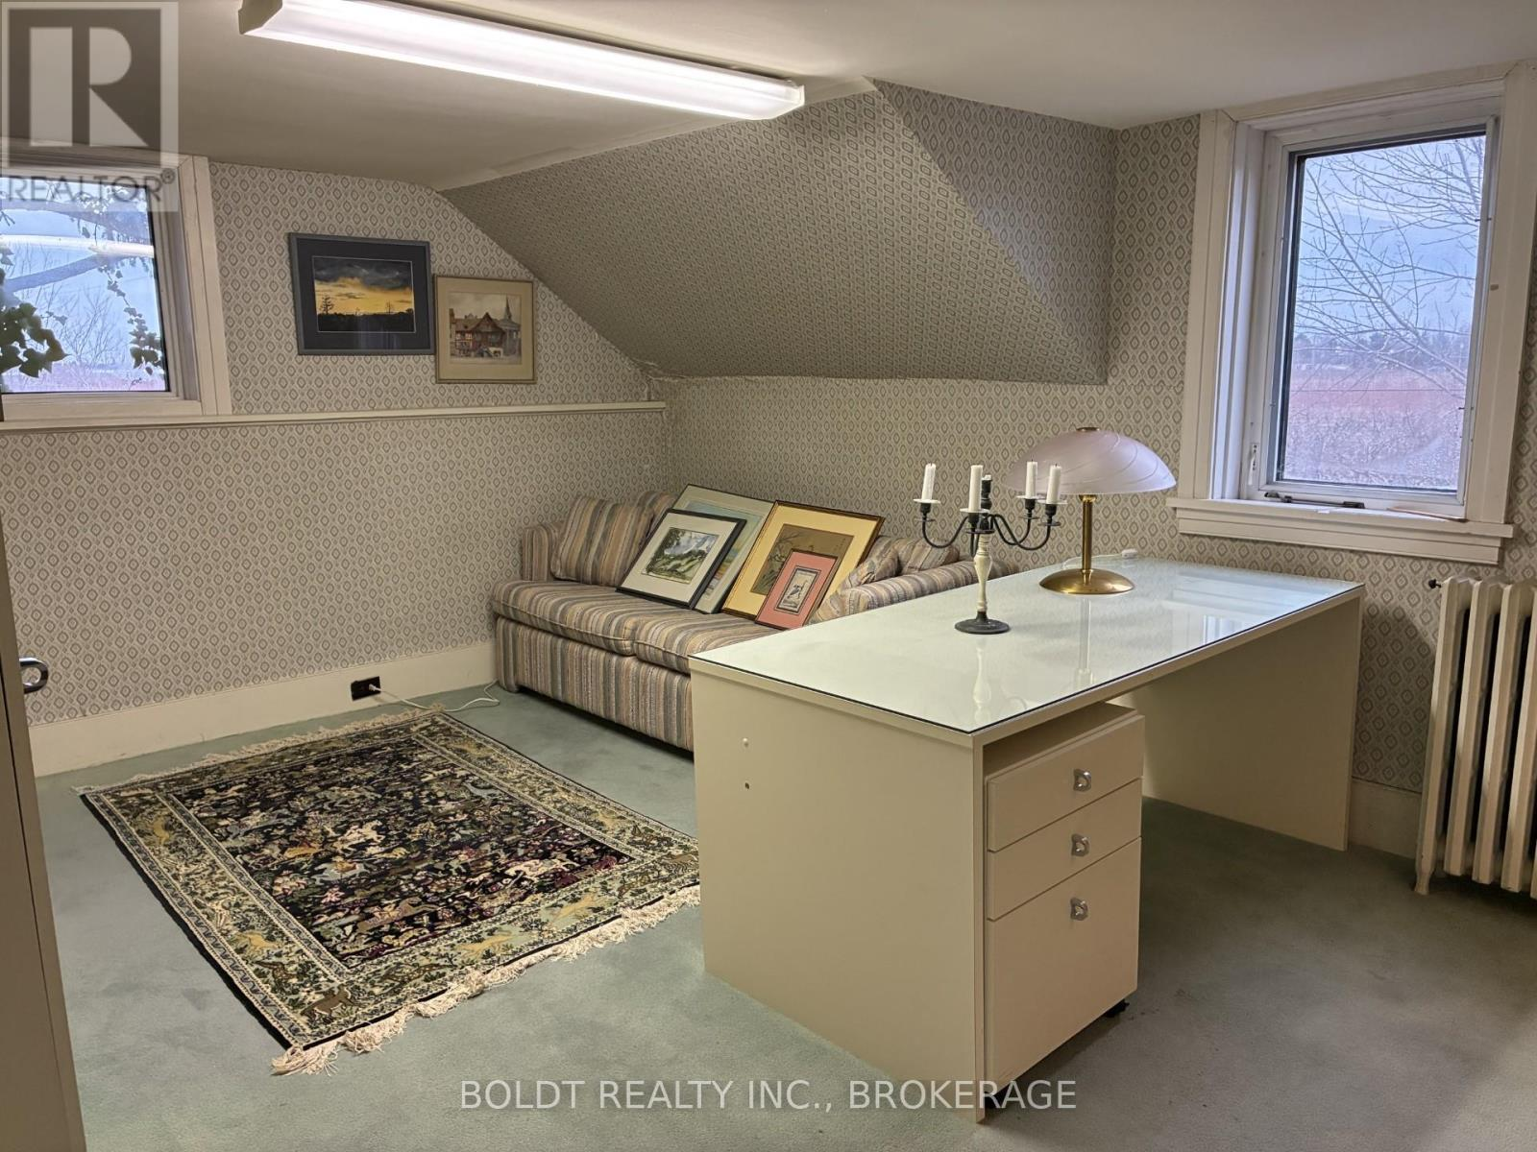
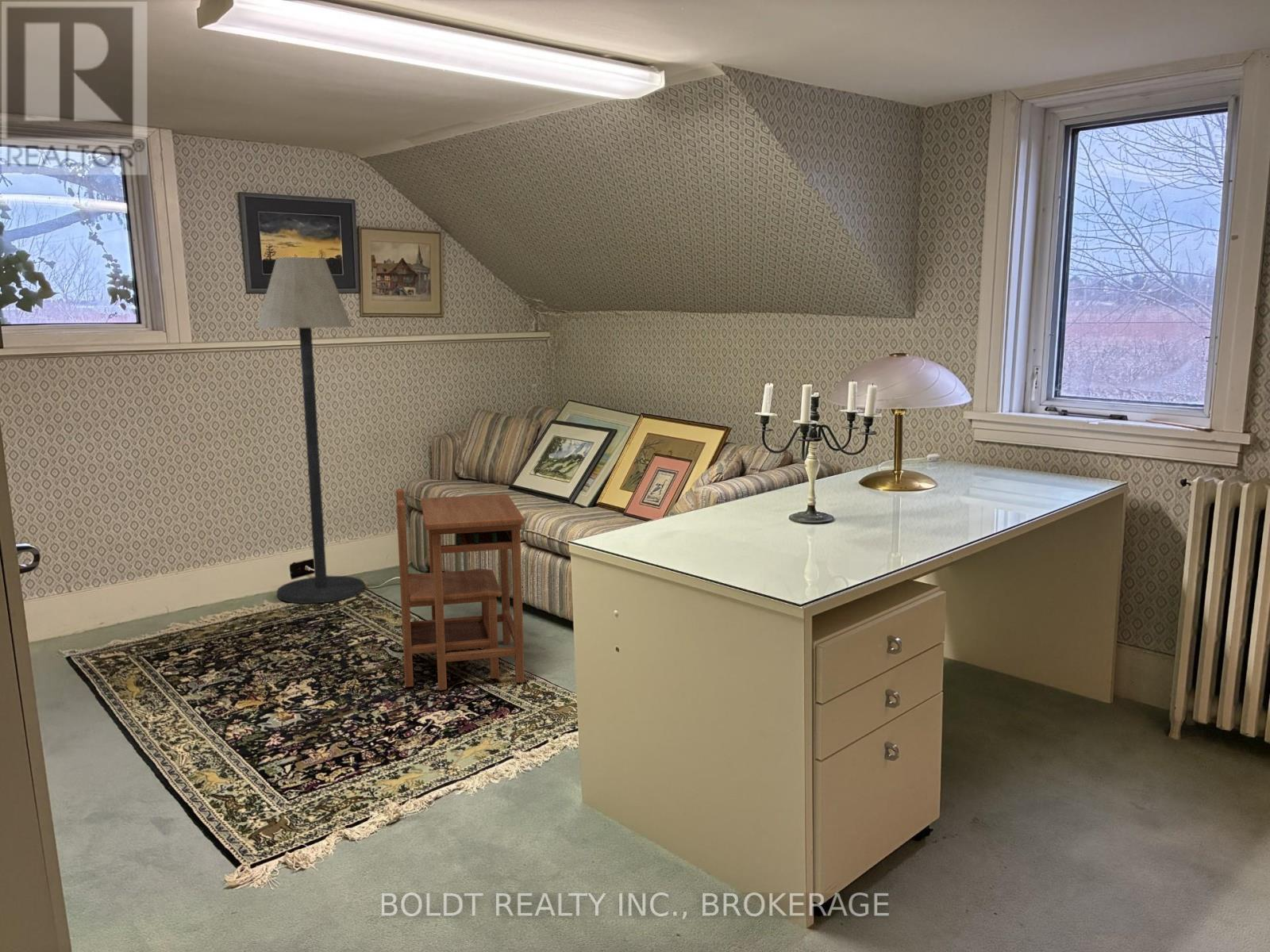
+ side table (460, 581)
+ floor lamp (311, 429)
